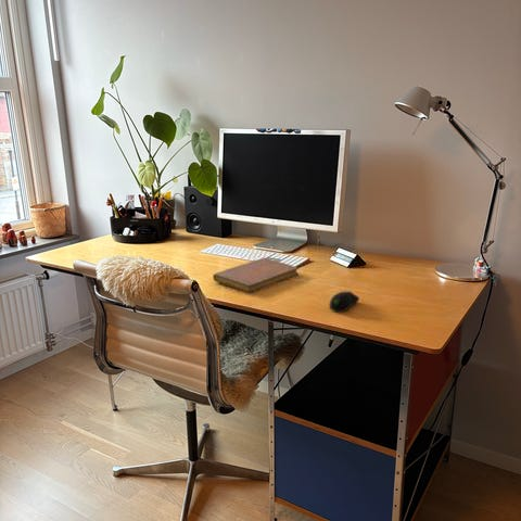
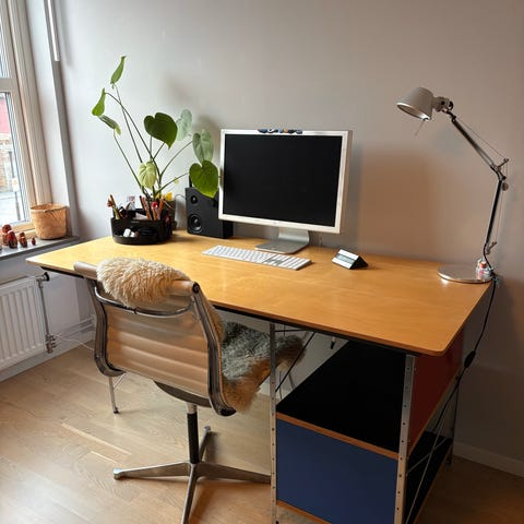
- computer mouse (343, 298)
- notebook (256, 274)
